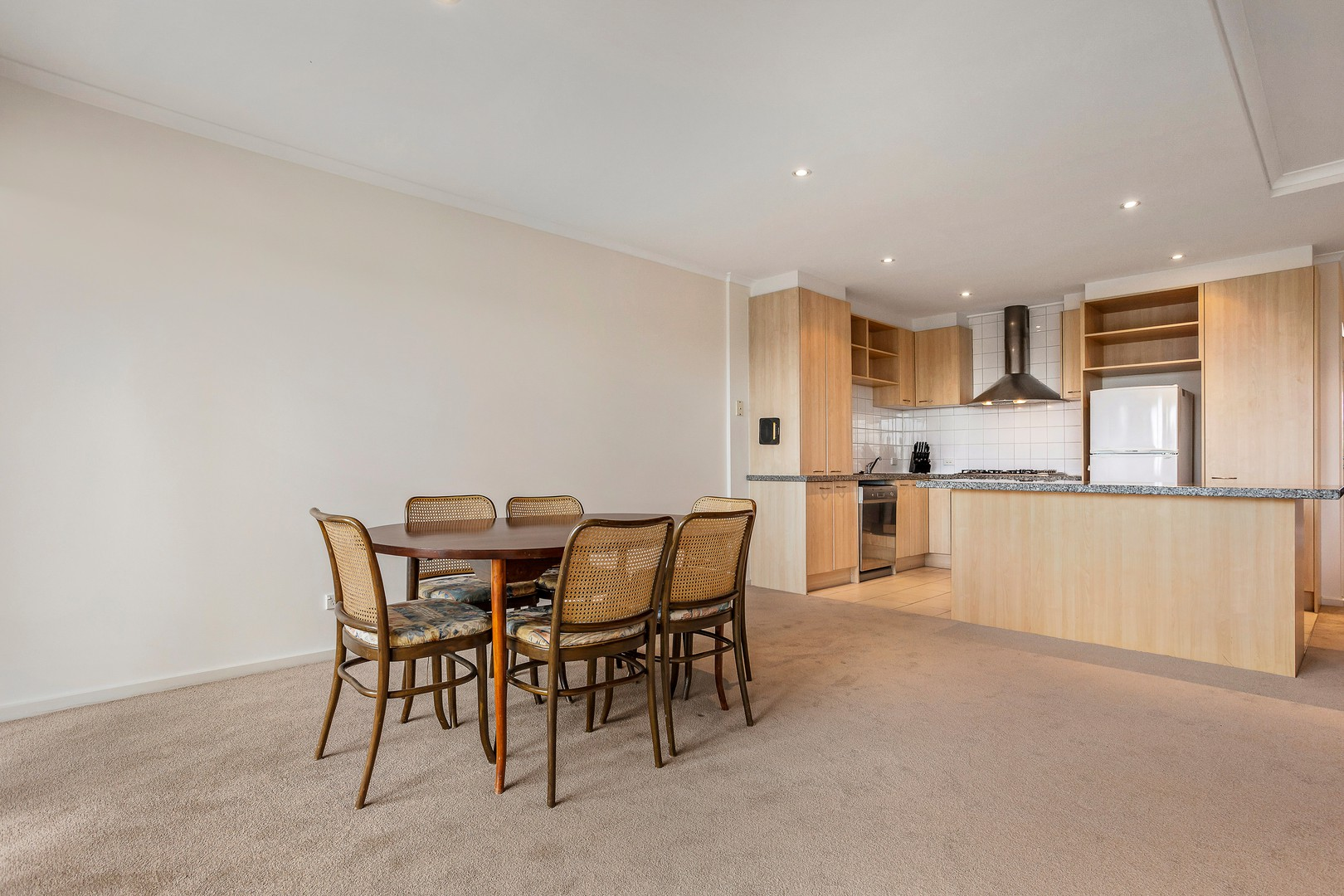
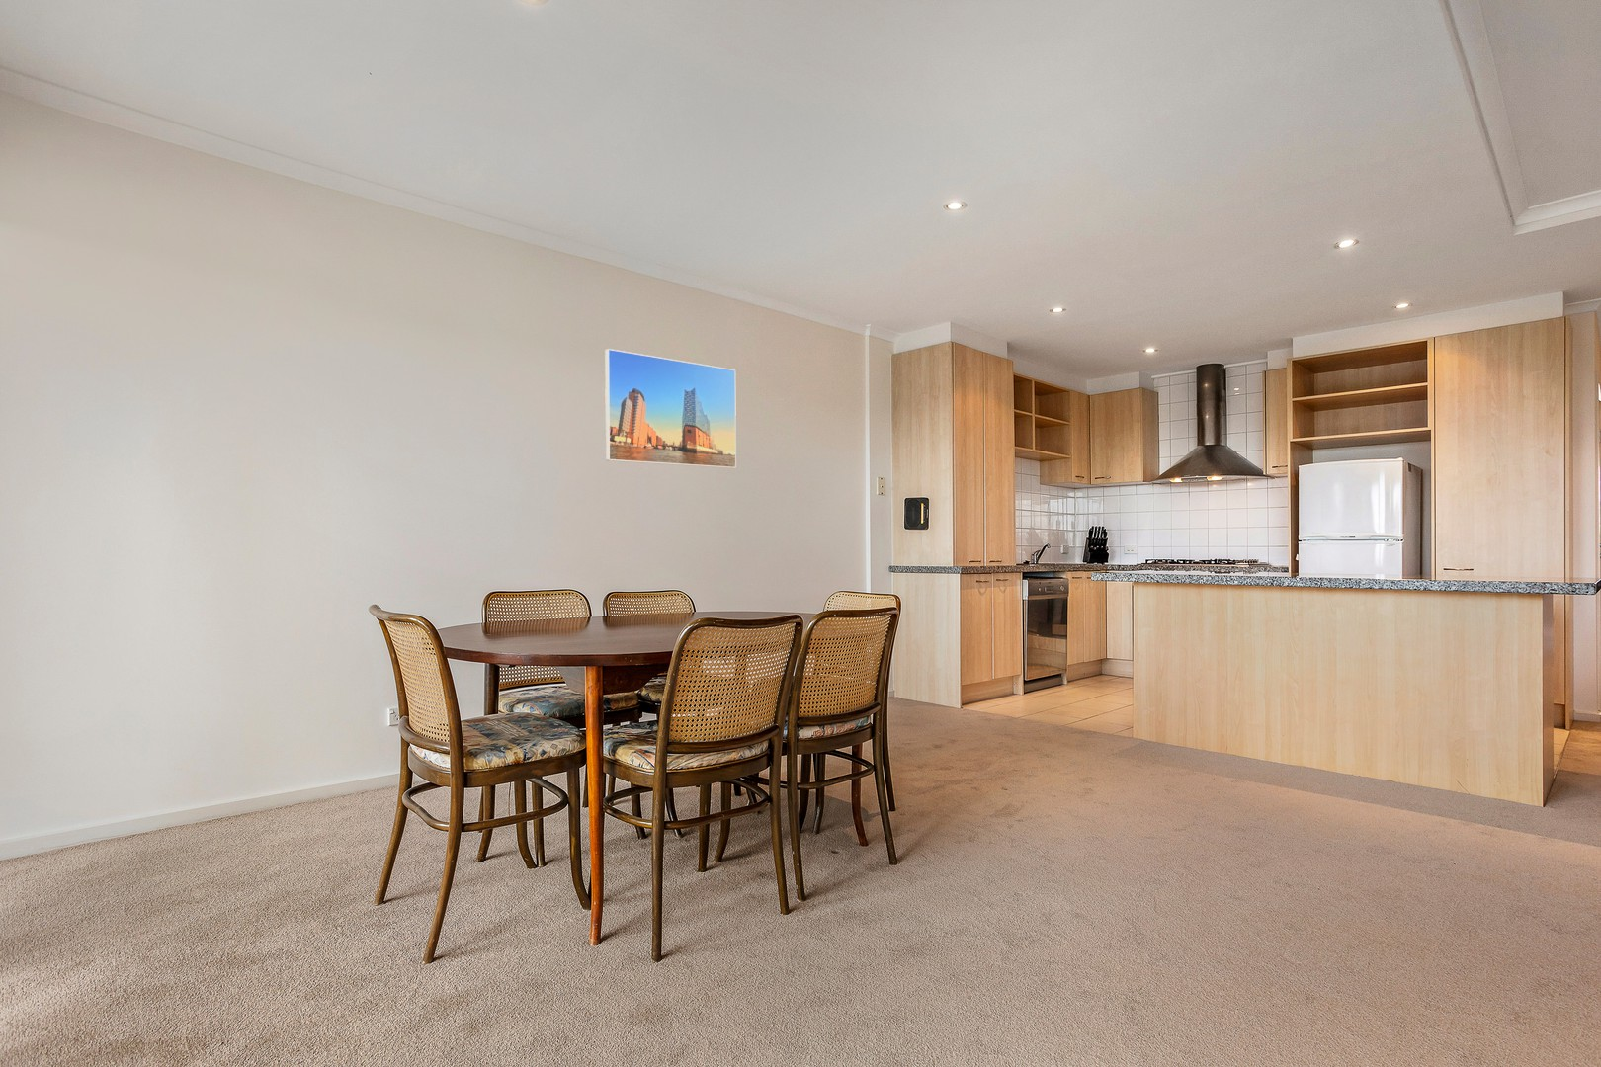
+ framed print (674, 412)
